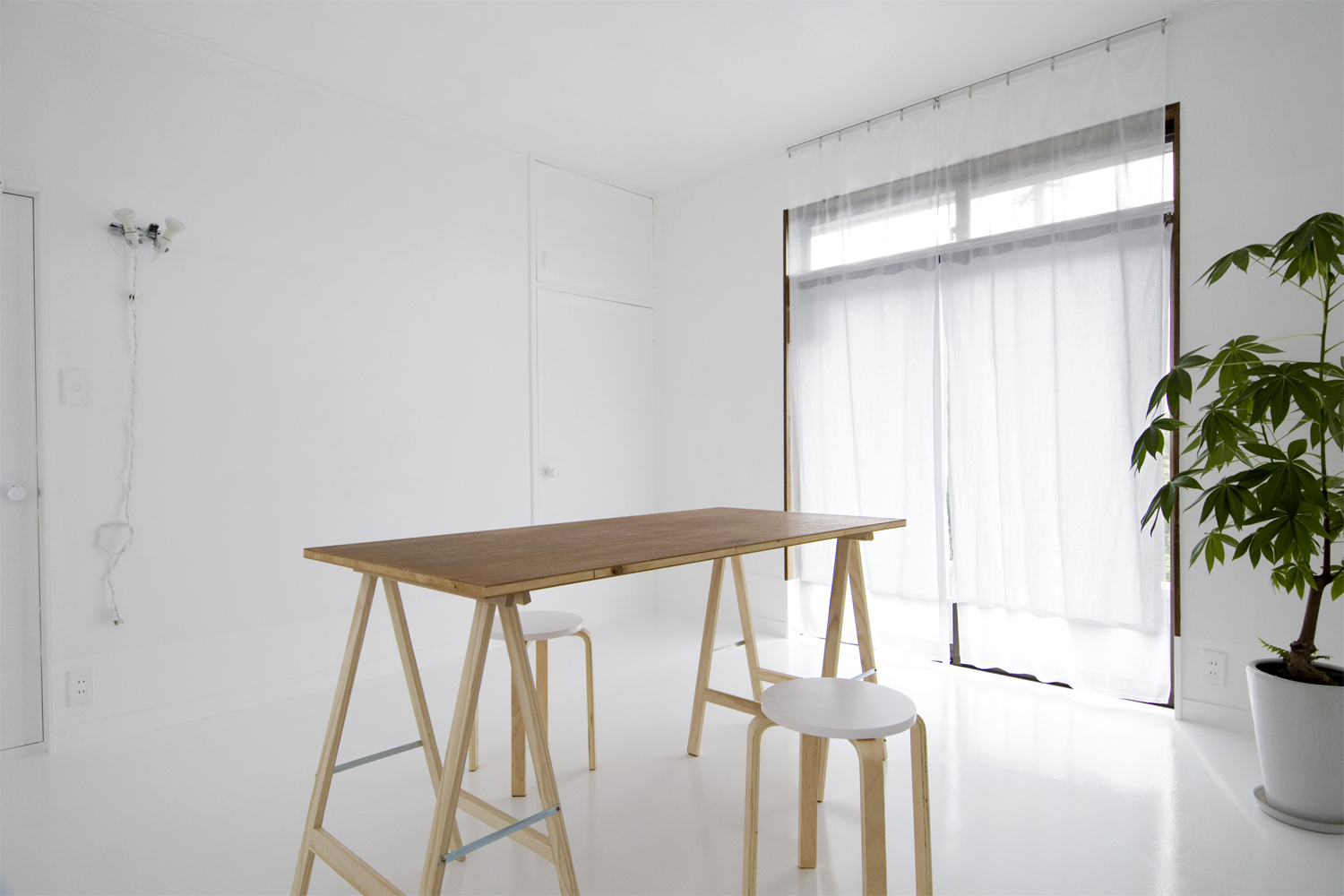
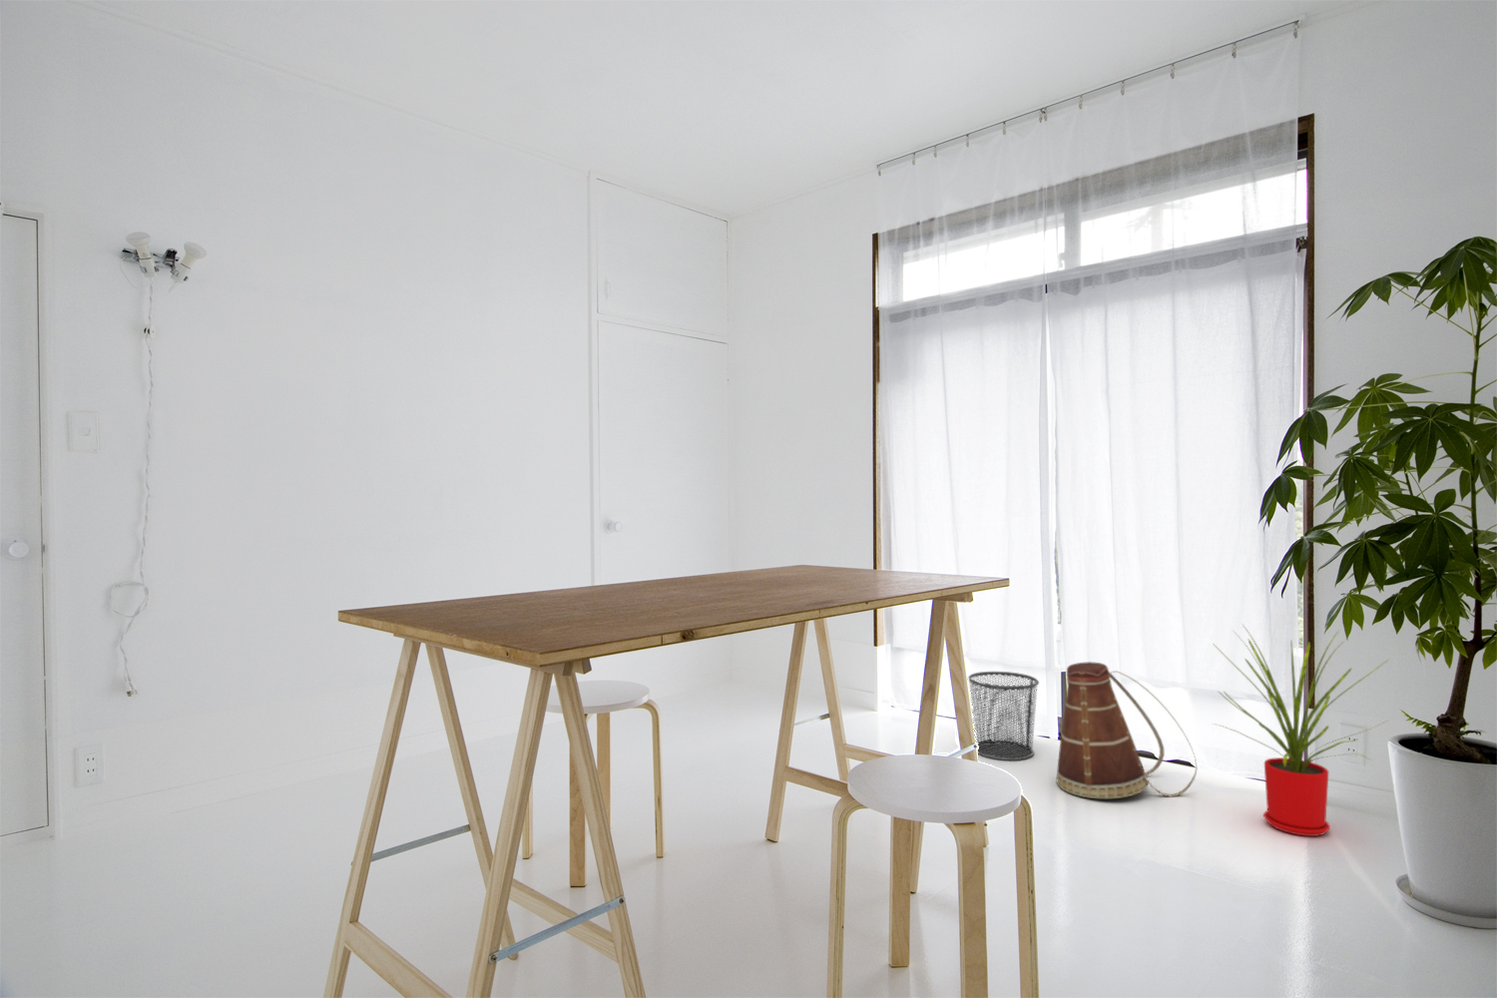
+ house plant (1297, 727)
+ waste bin (1002, 715)
+ basket (1126, 724)
